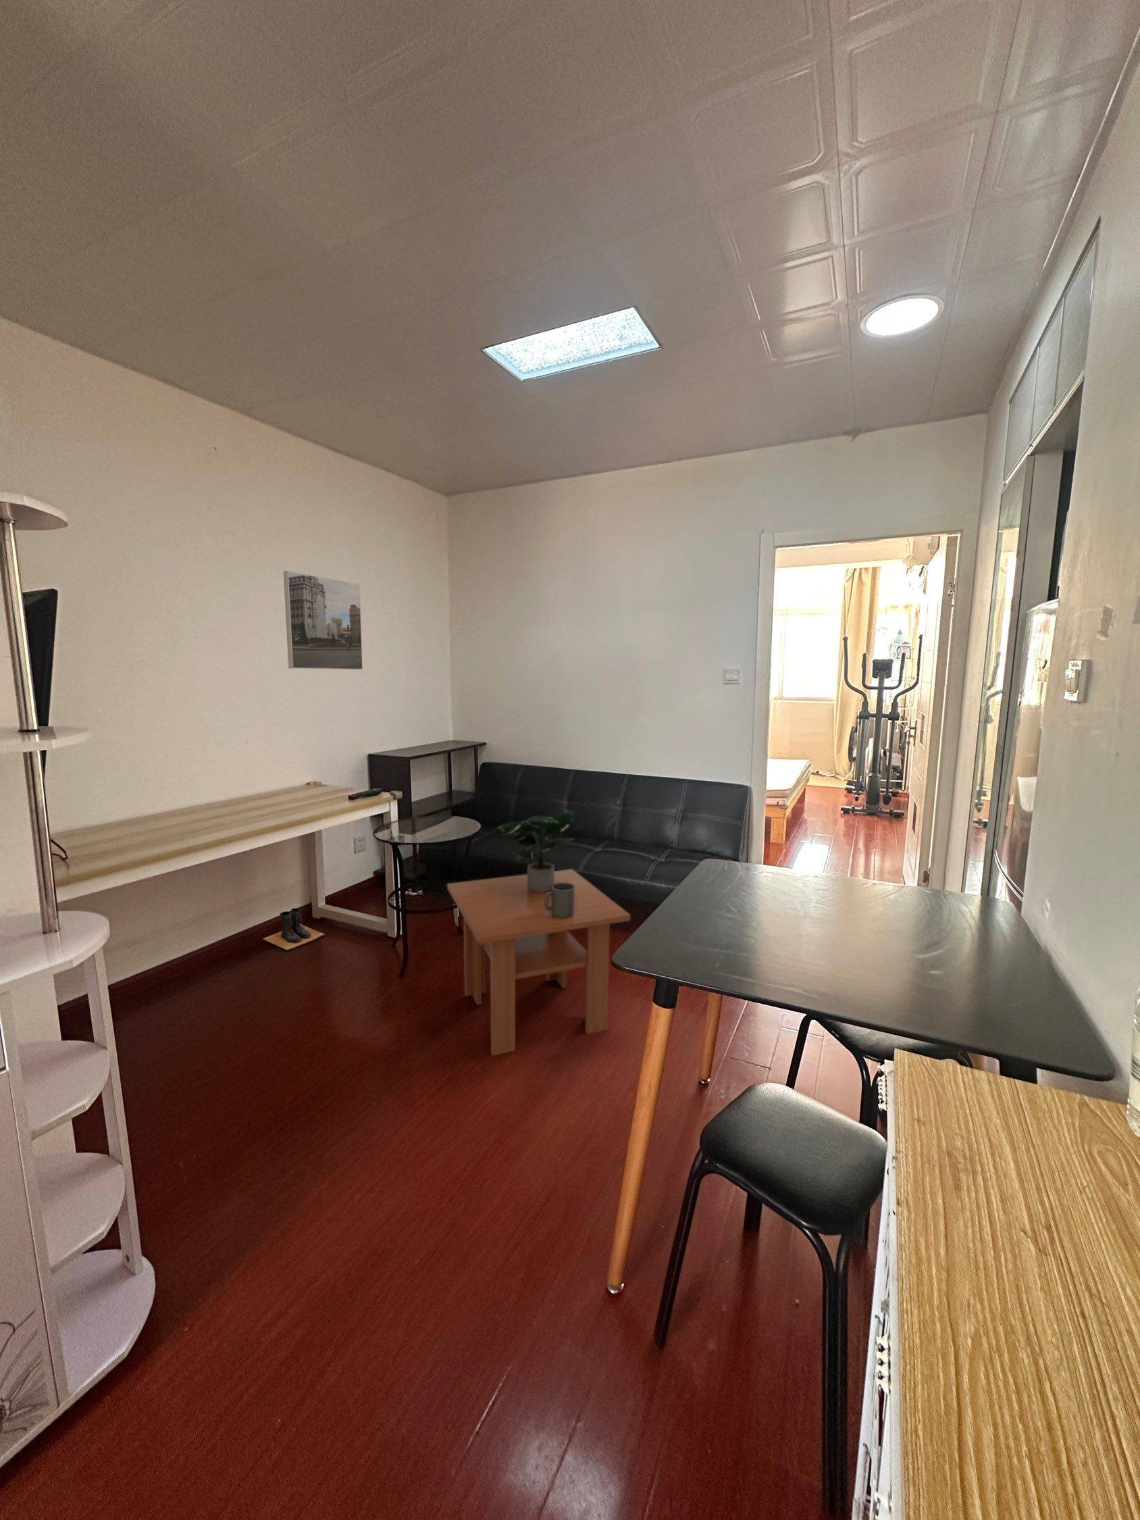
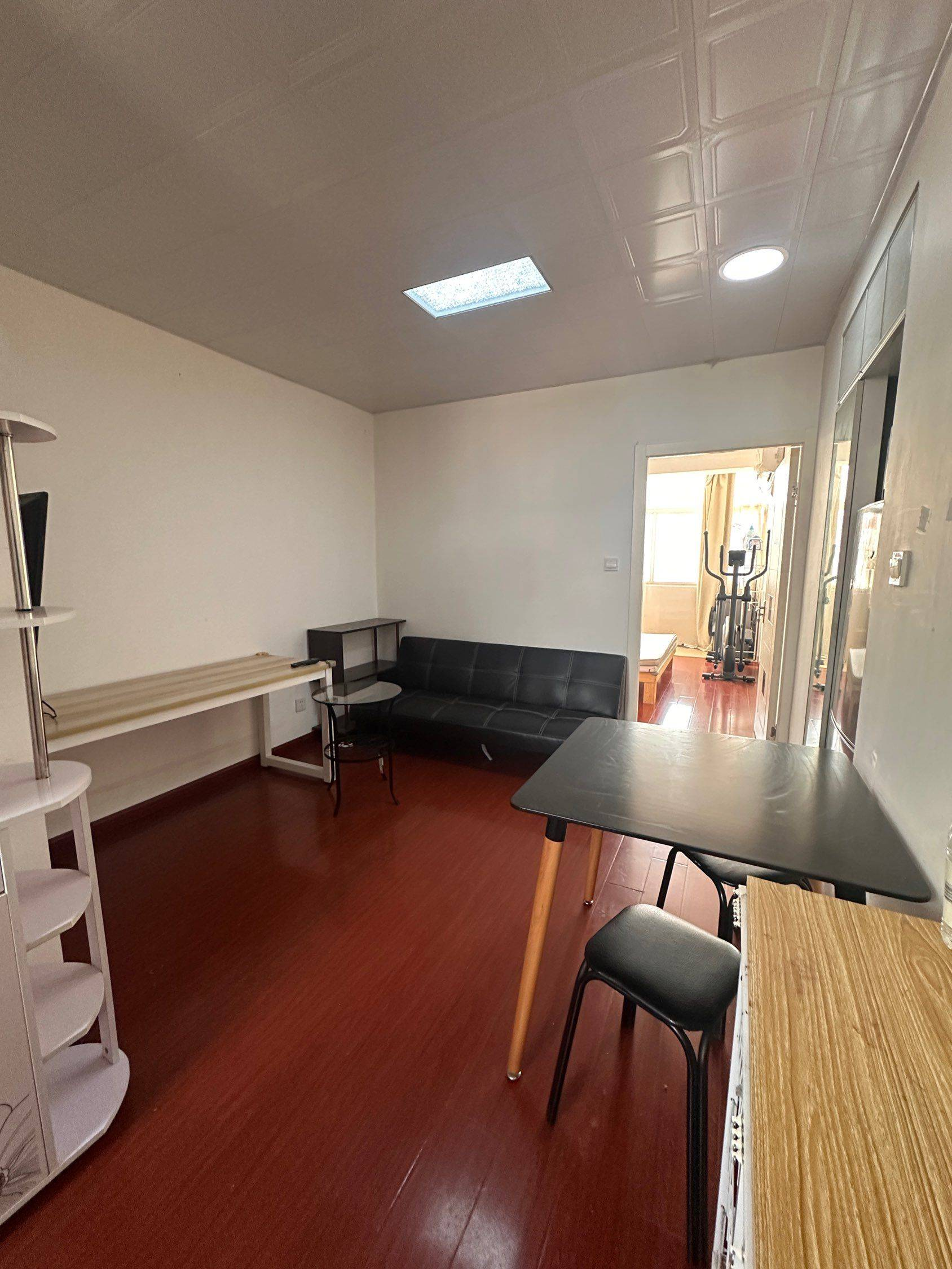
- potted plant (536, 849)
- mug (559, 900)
- coffee table (532, 955)
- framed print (326, 624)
- boots (293, 925)
